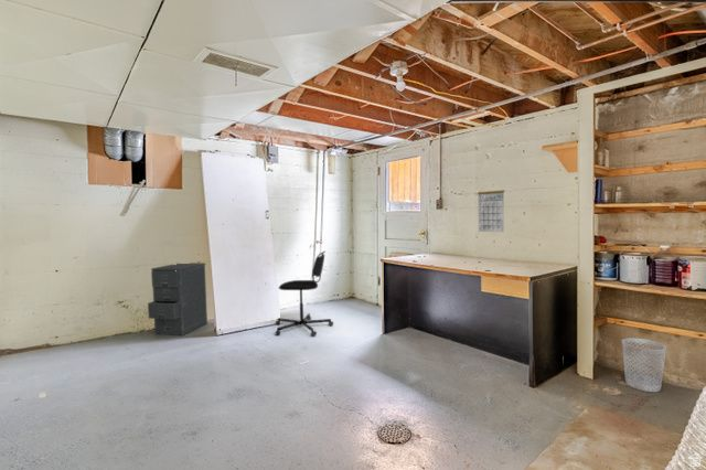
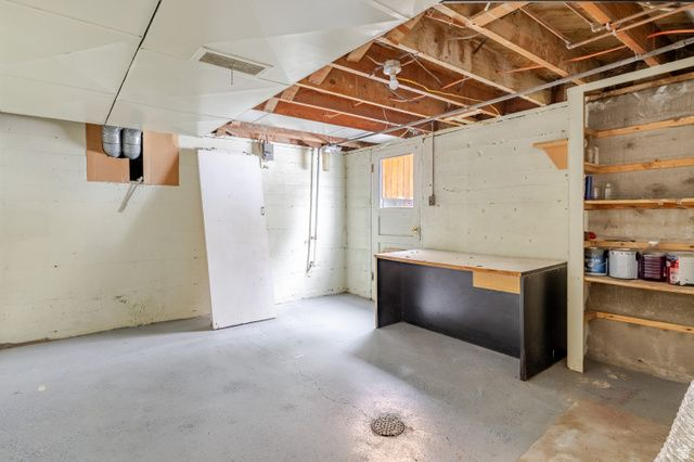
- calendar (490, 206)
- filing cabinet (179, 298)
- wastebasket (643, 364)
- office chair (301, 289)
